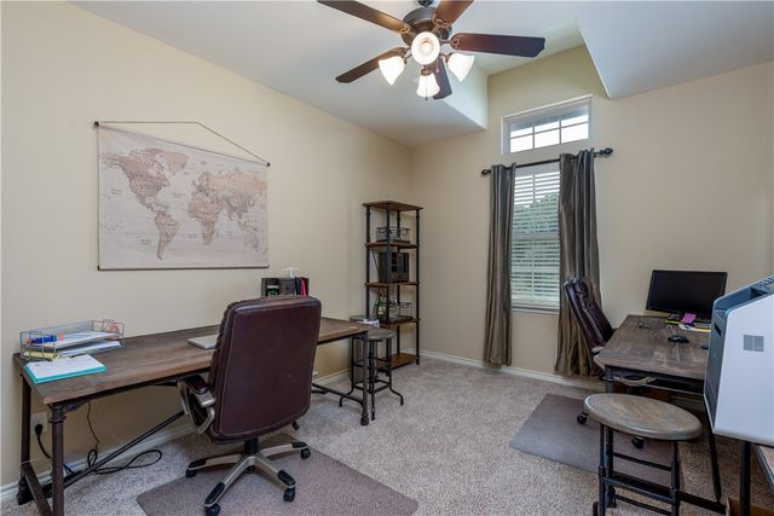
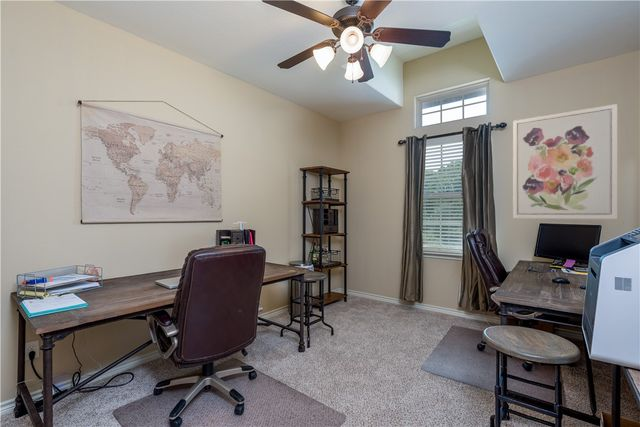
+ wall art (560, 166)
